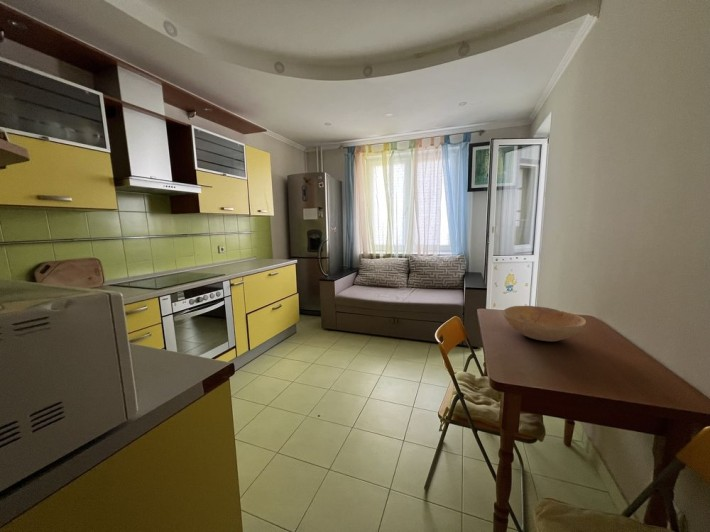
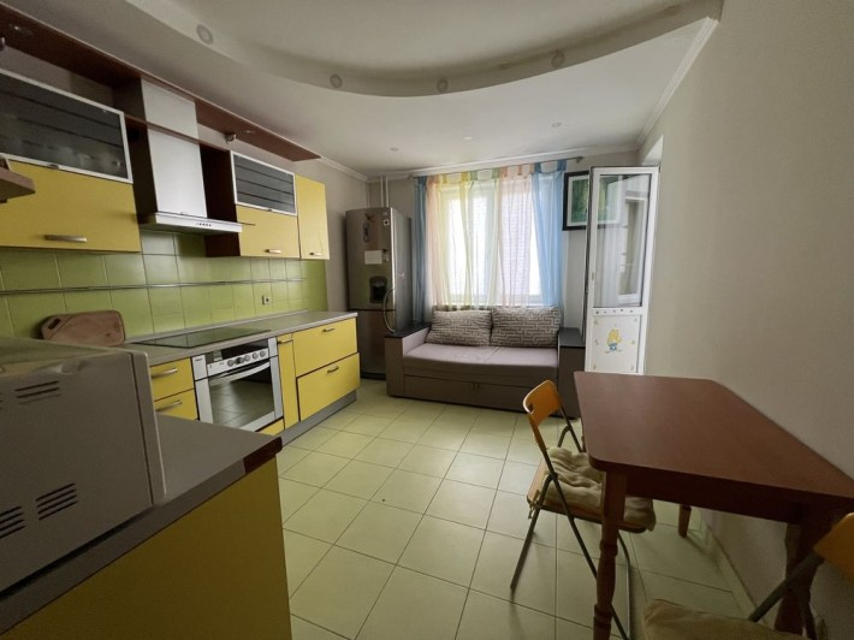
- bowl (541, 325)
